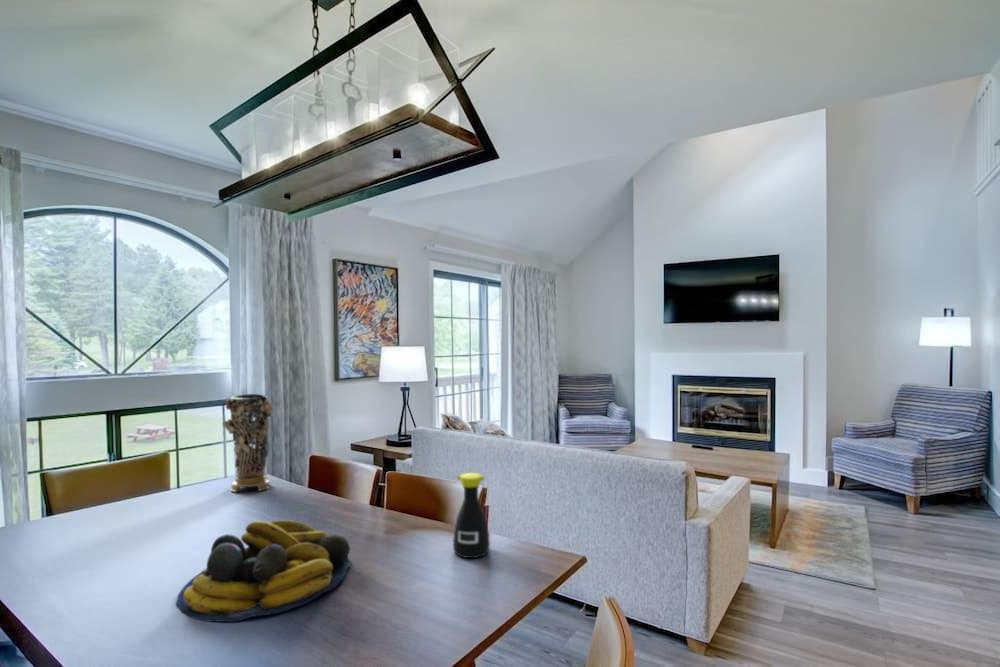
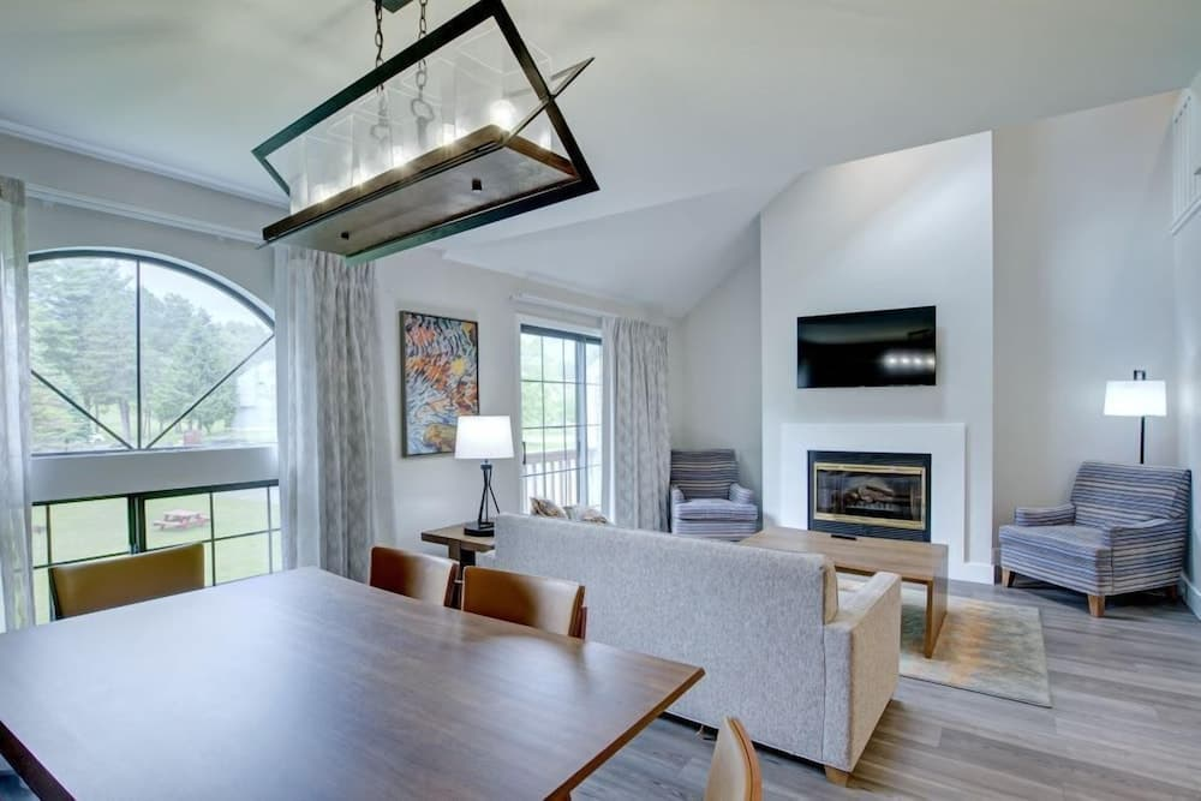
- bottle (471, 513)
- decorative vase (248, 442)
- fruit bowl (268, 552)
